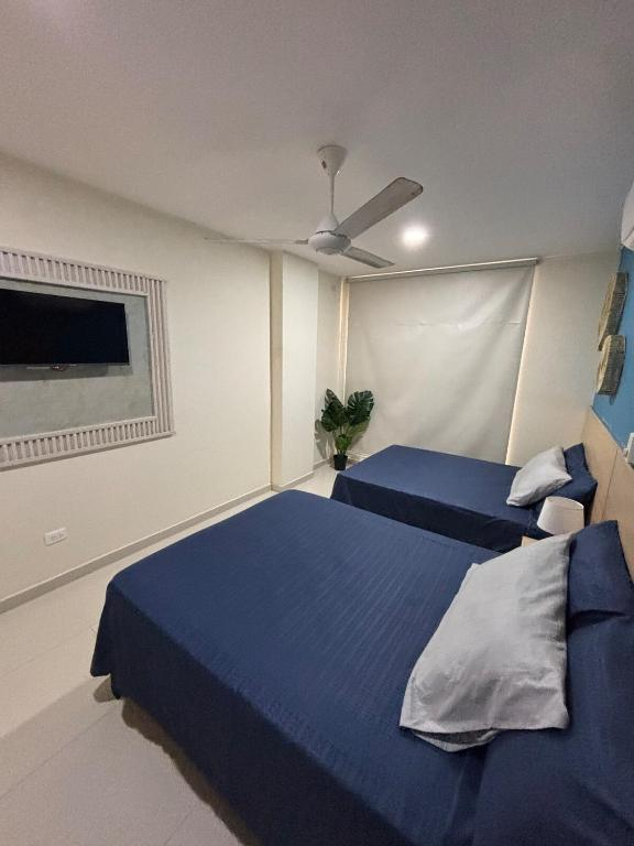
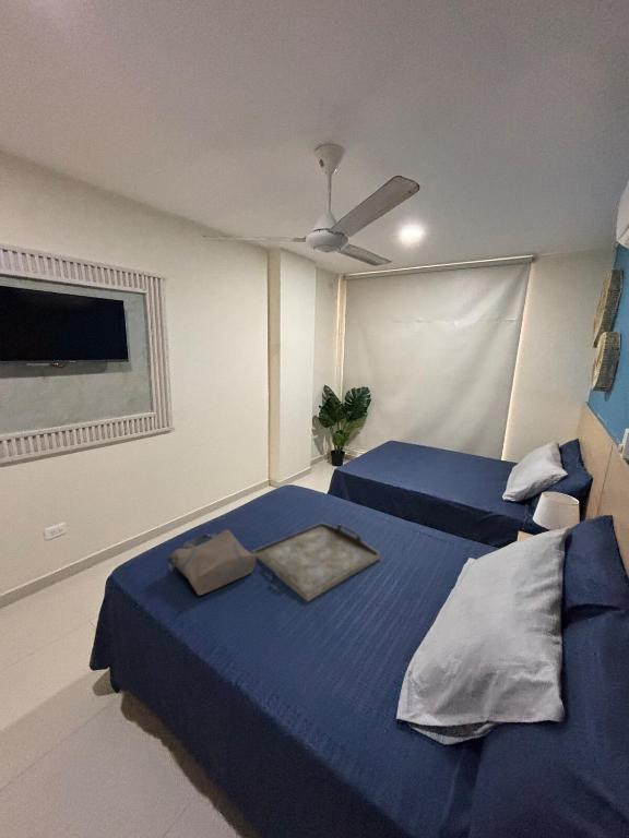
+ tote bag (205, 554)
+ serving tray (316, 550)
